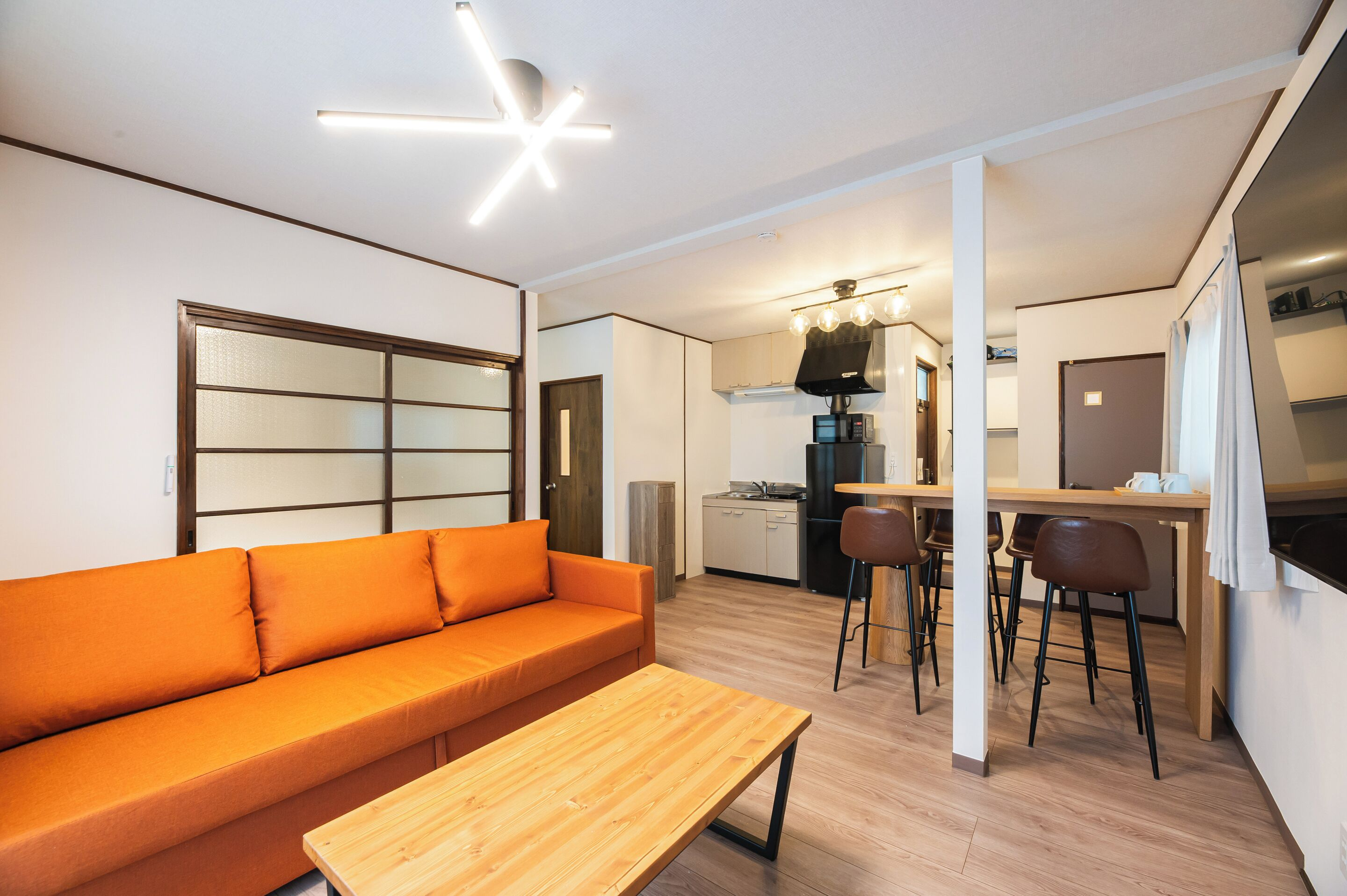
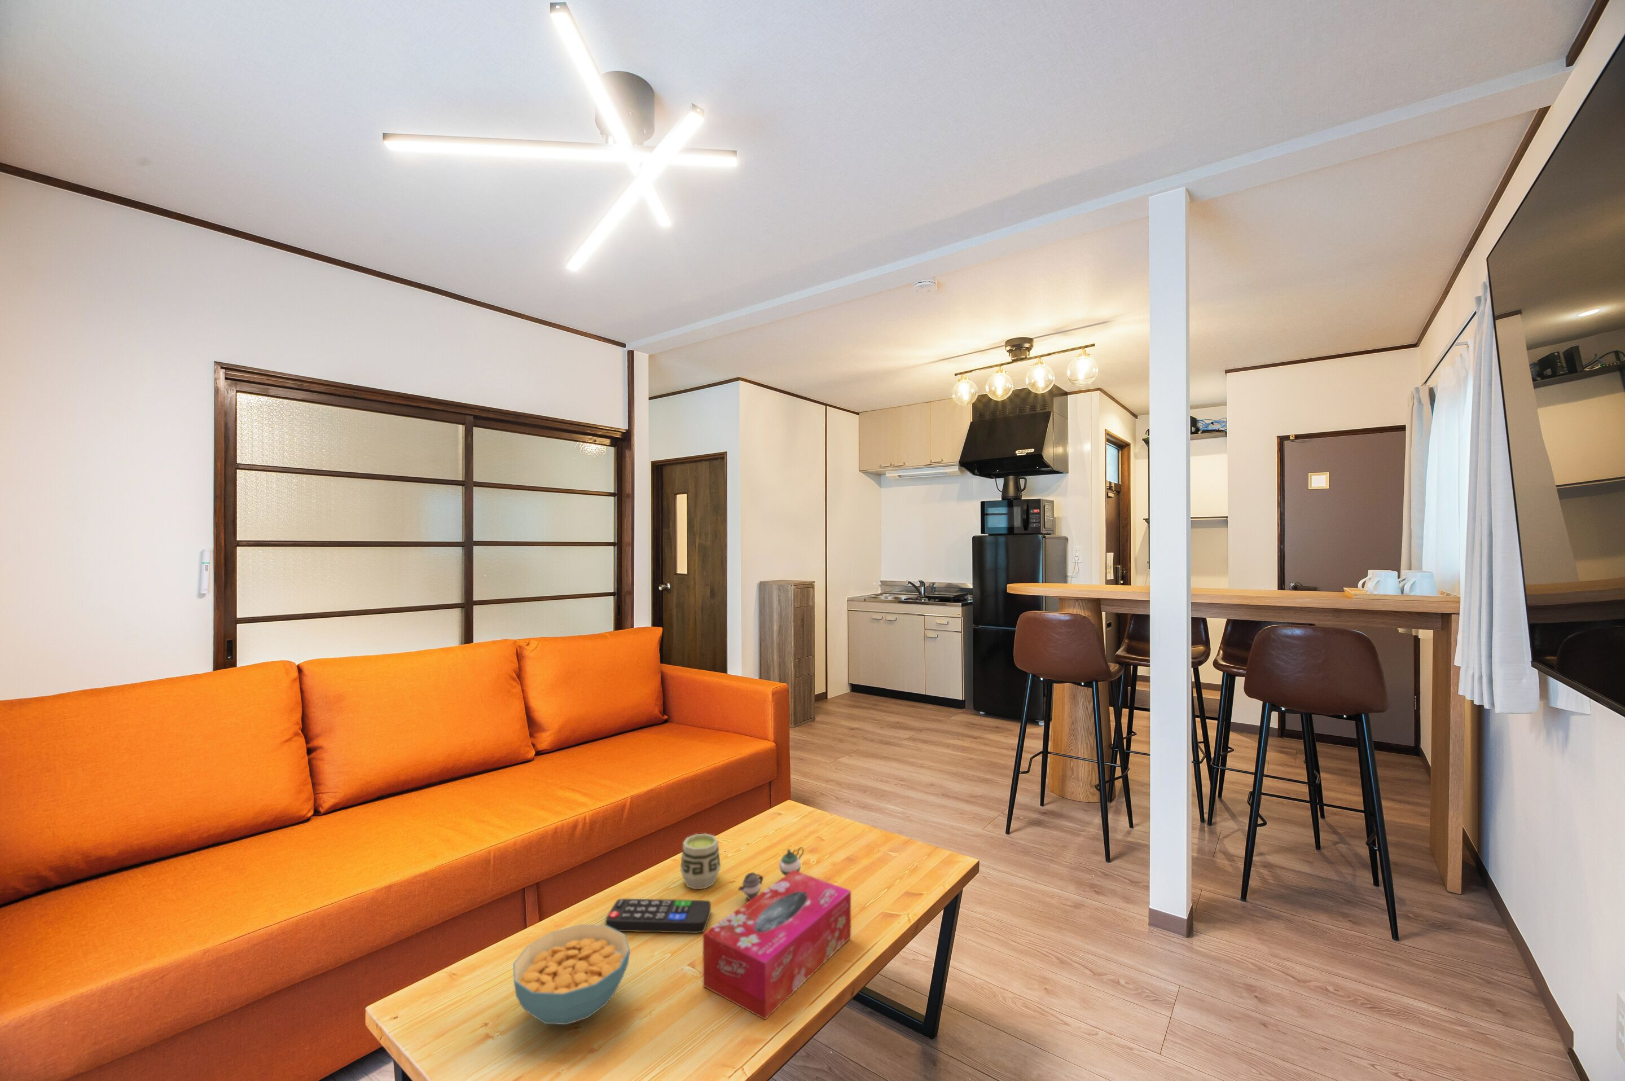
+ cereal bowl (572, 983)
+ teapot (779, 869)
+ cup (700, 861)
+ remote control (659, 915)
+ tissue box (781, 935)
